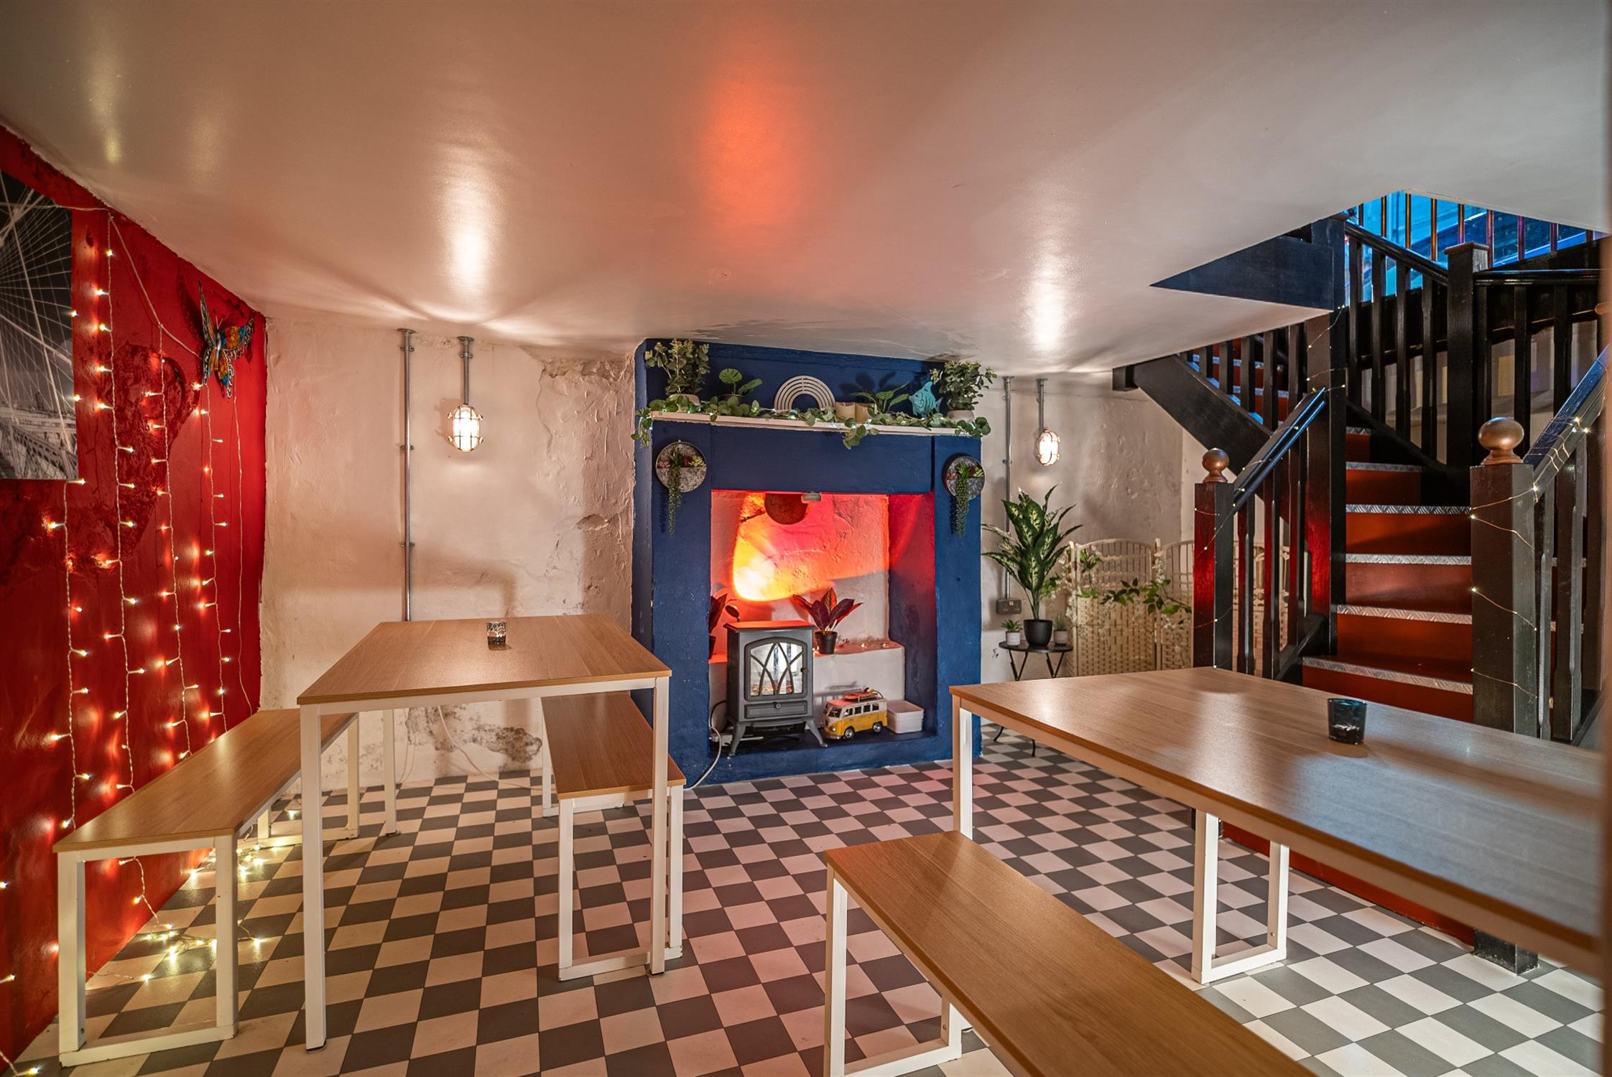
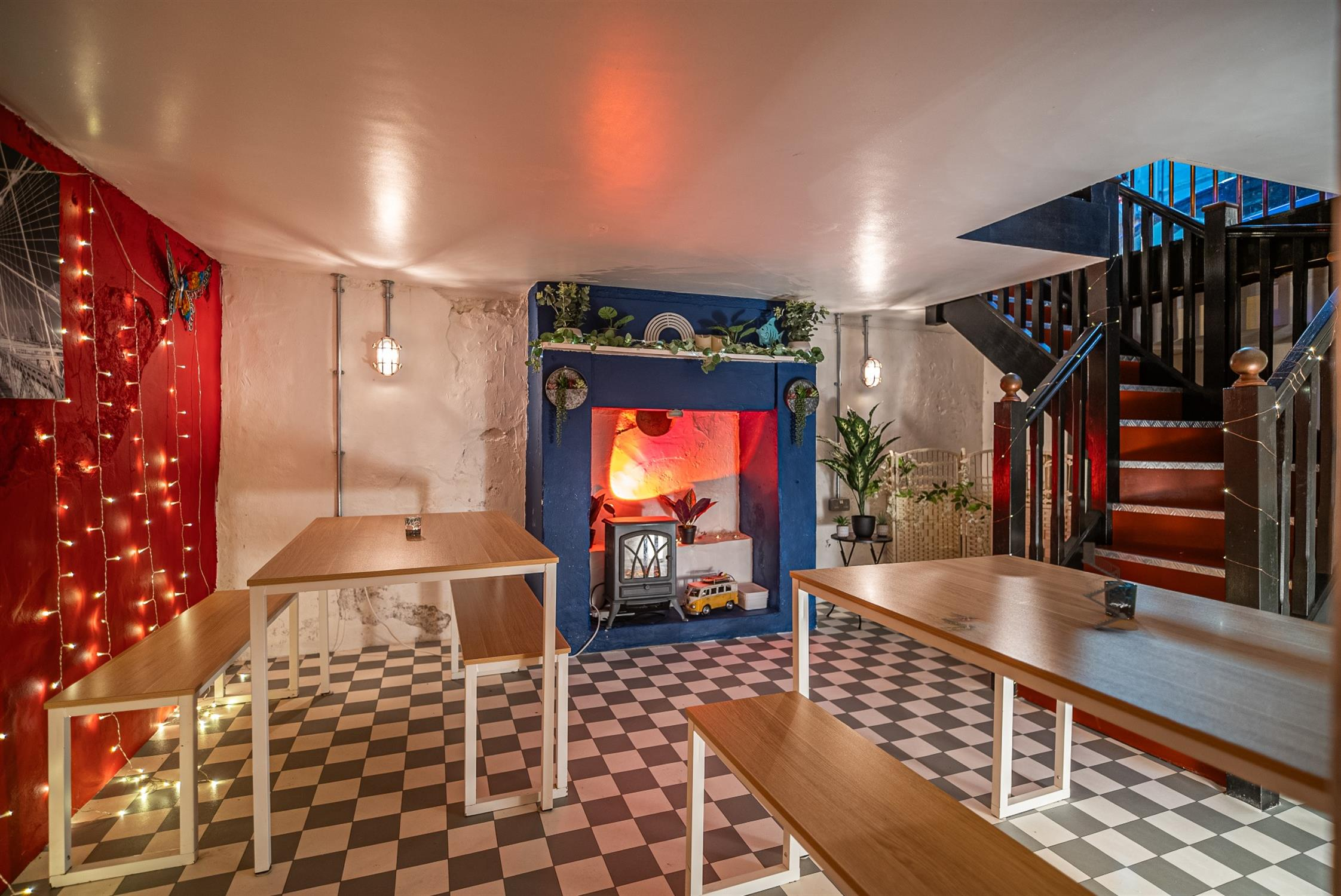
+ dominoes (1082, 593)
